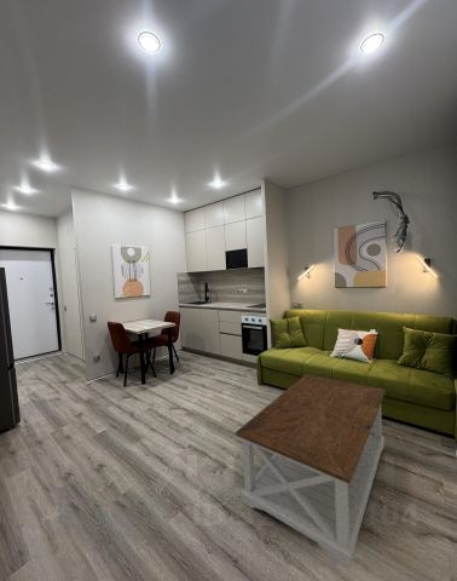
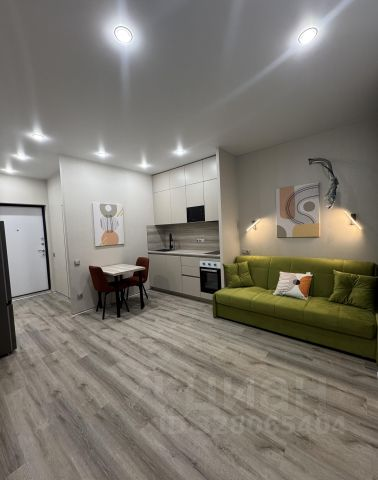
- coffee table (320, 438)
